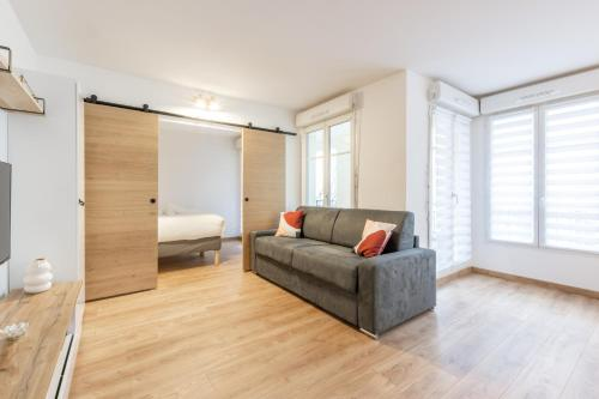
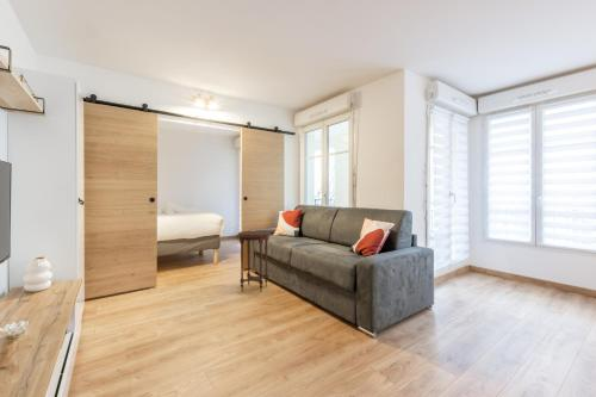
+ side table (260, 260)
